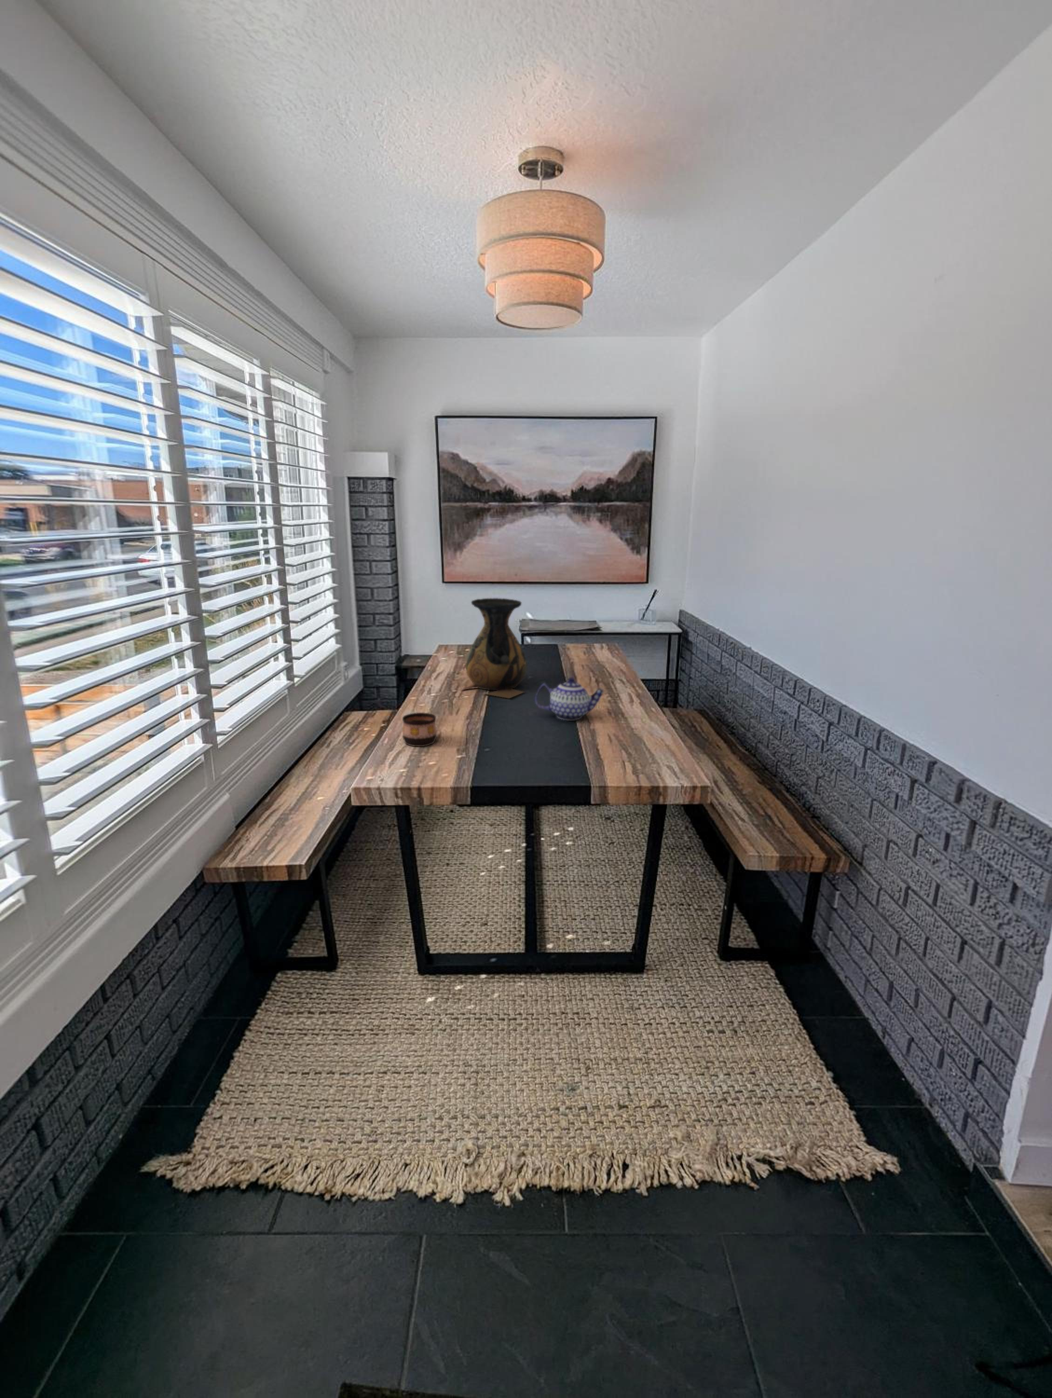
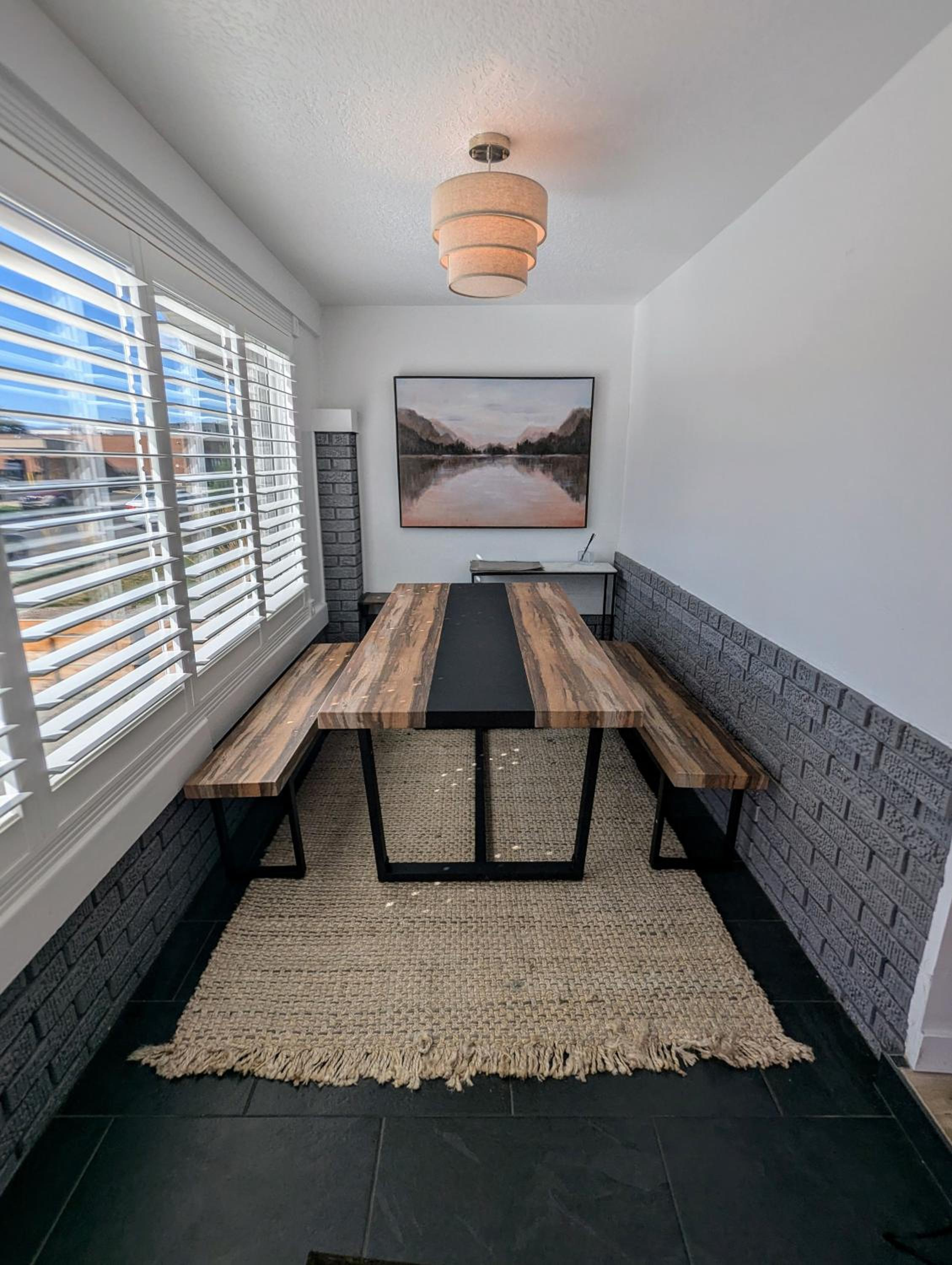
- vase (497, 644)
- teapot (569, 696)
- cup (420, 729)
